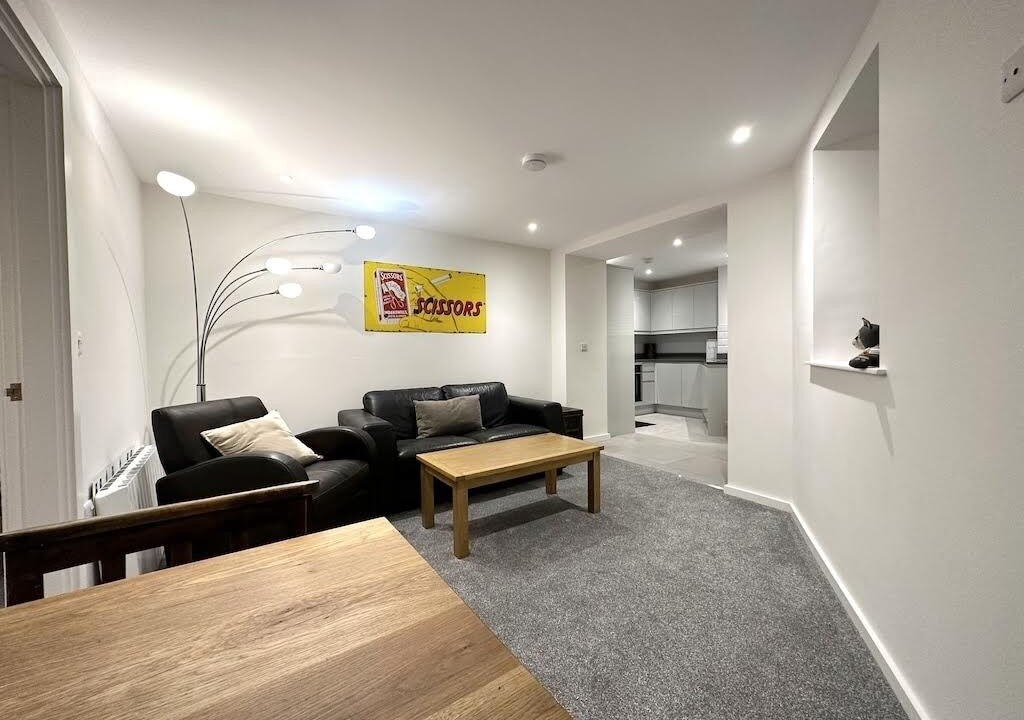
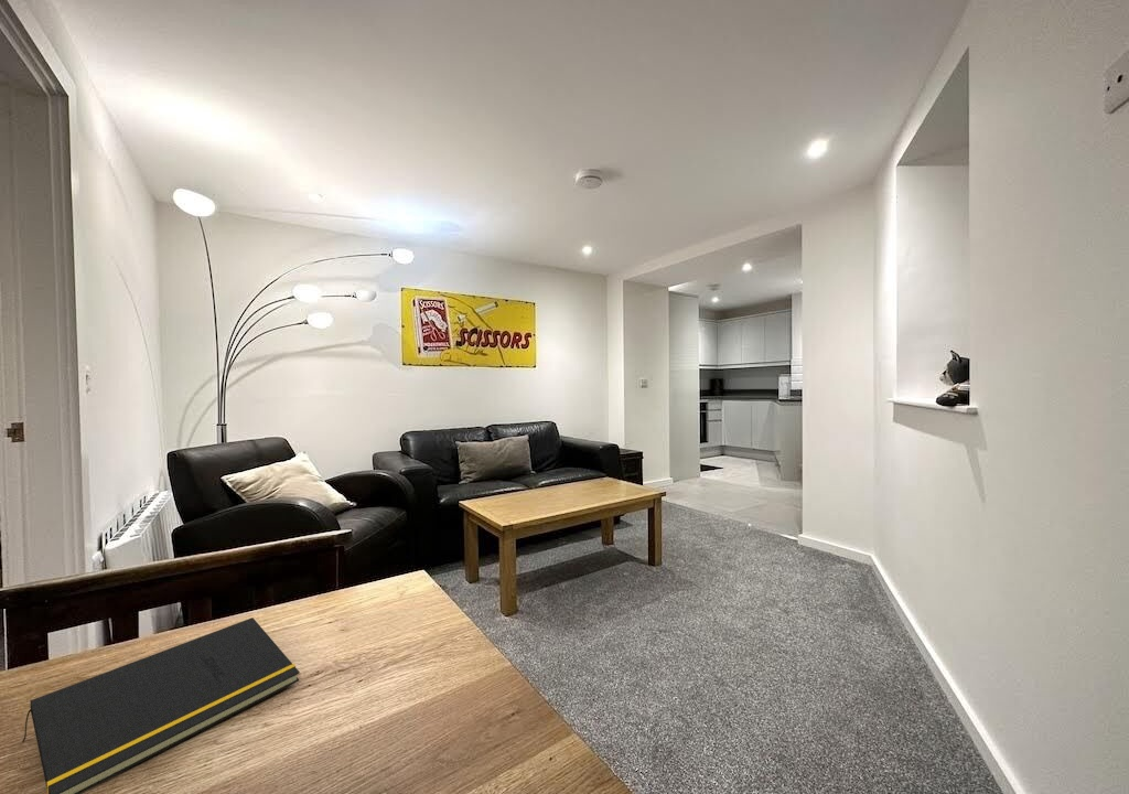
+ notepad (176, 689)
